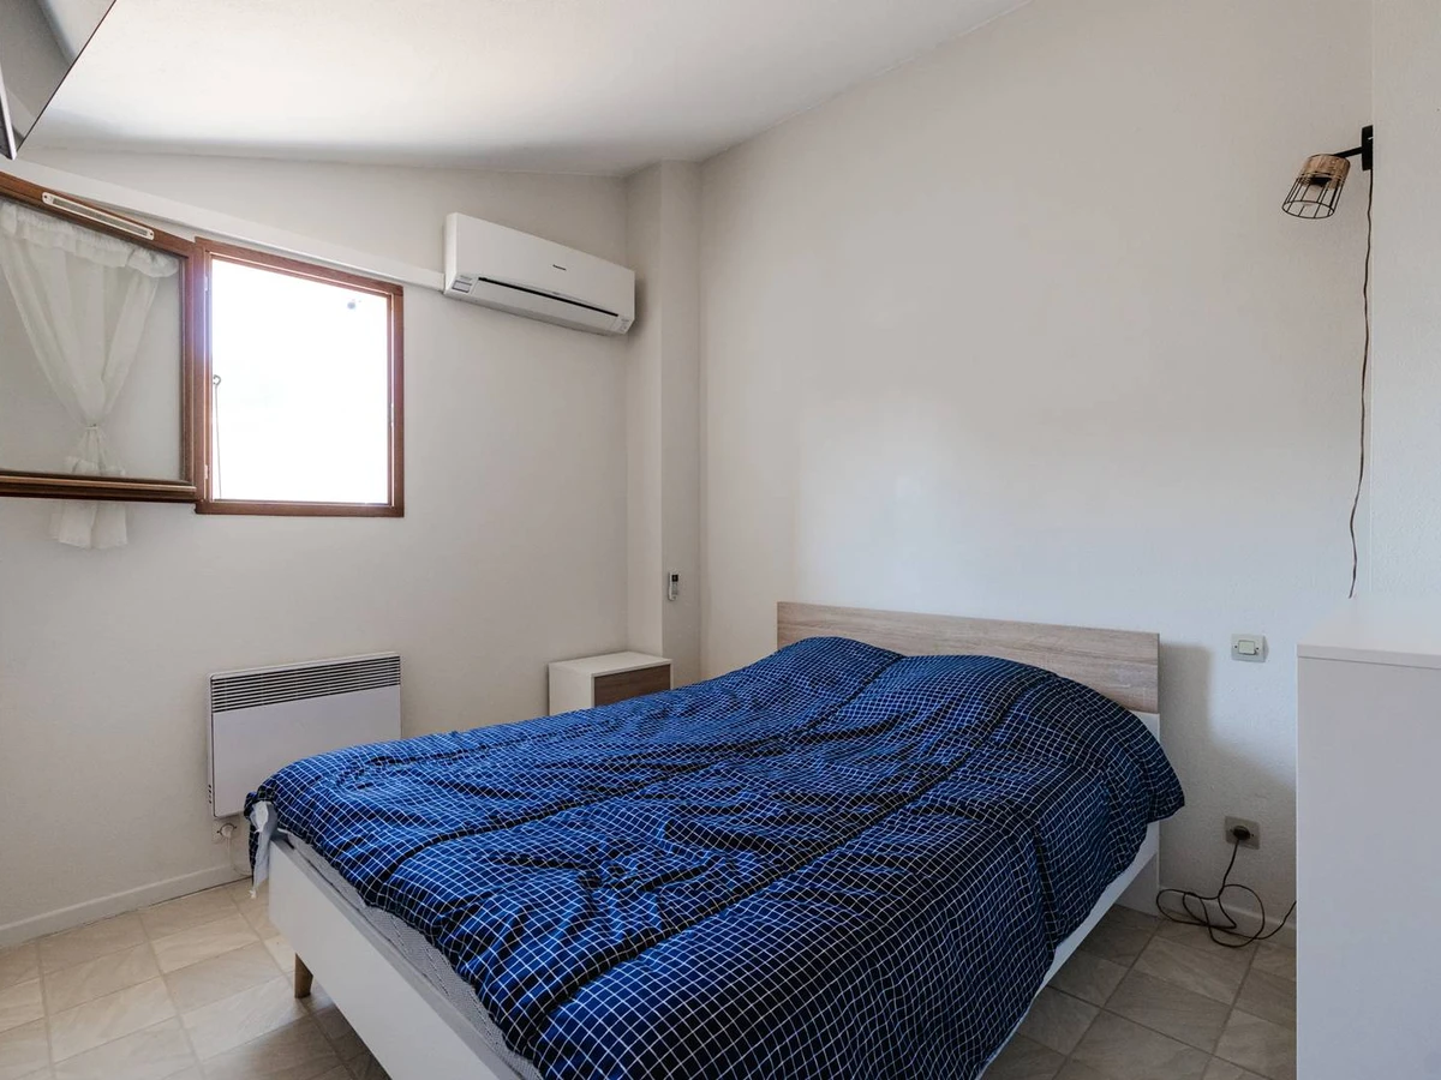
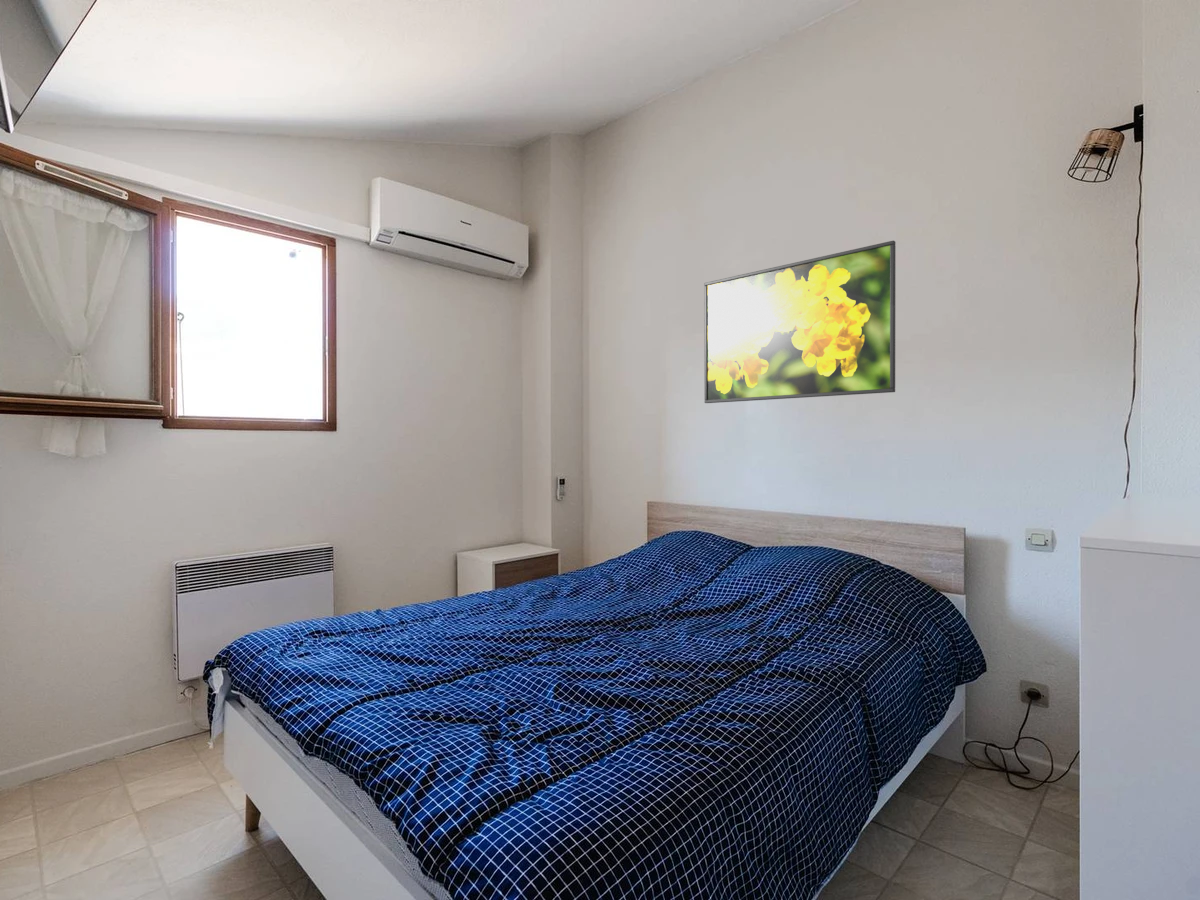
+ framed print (789, 331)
